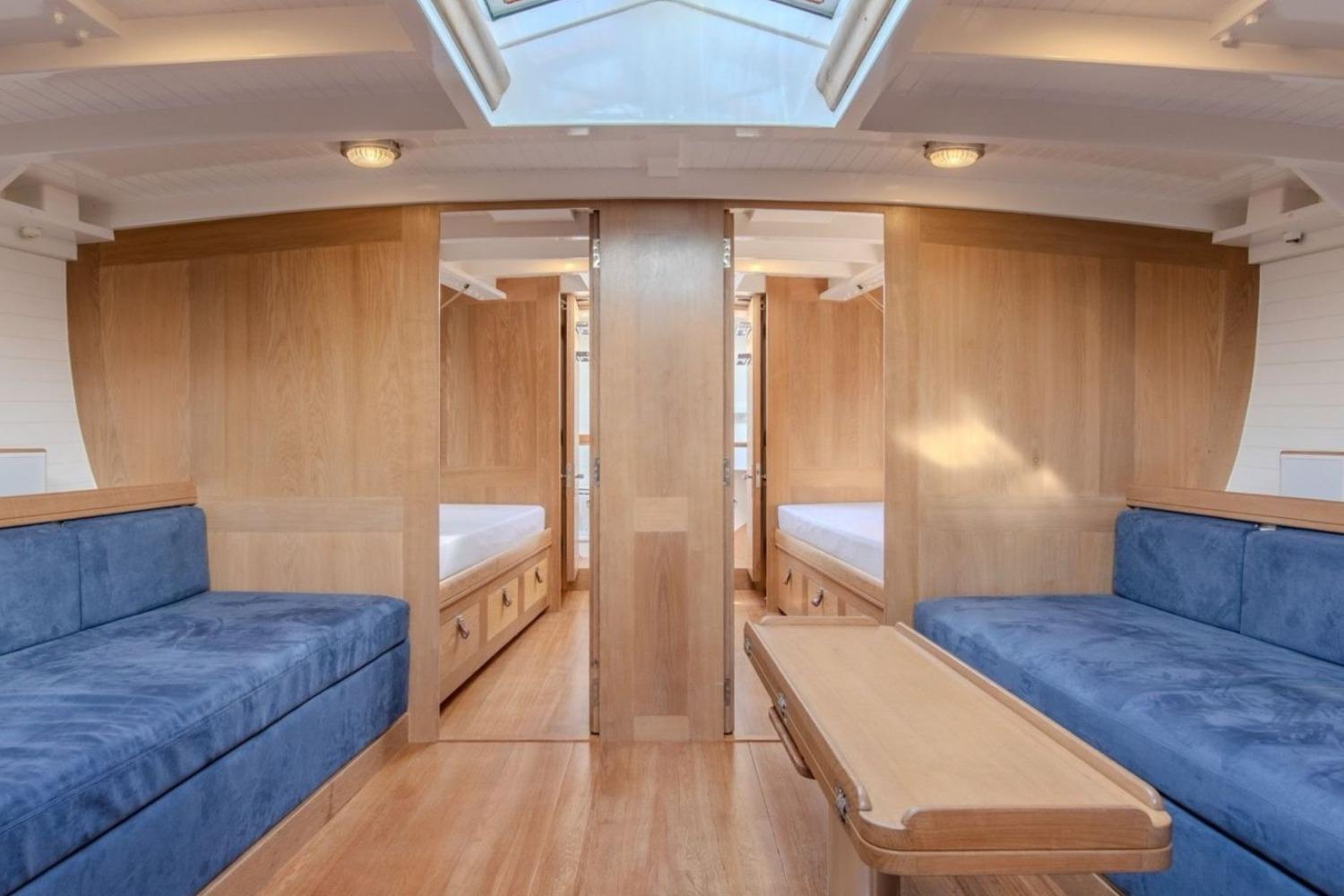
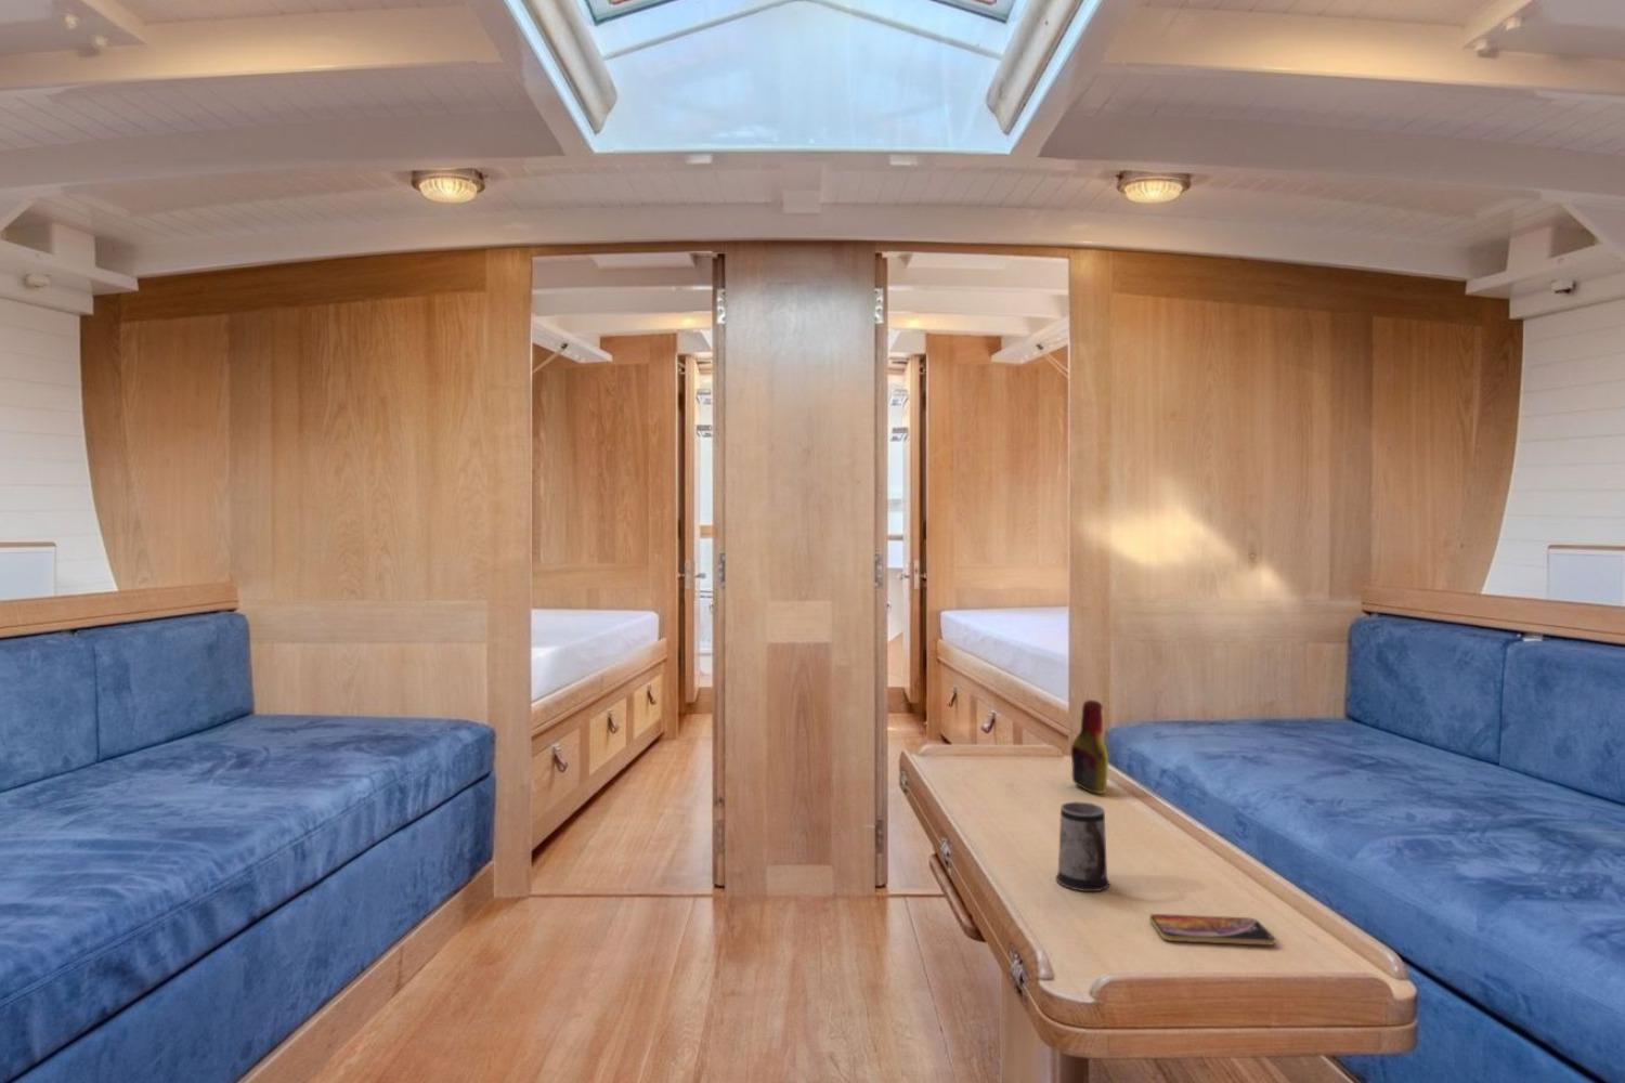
+ bottle (1089, 745)
+ mug (1087, 849)
+ smartphone (1210, 928)
